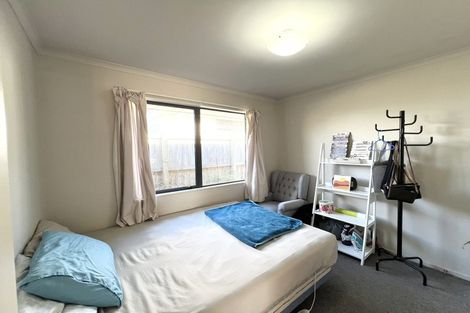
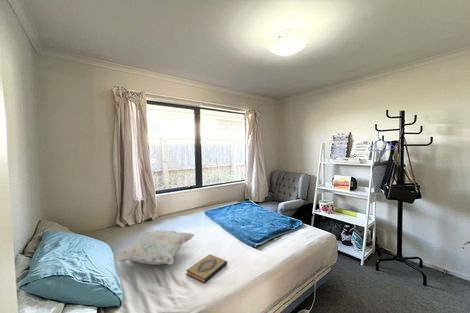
+ hardback book (207, 267)
+ decorative pillow (158, 245)
